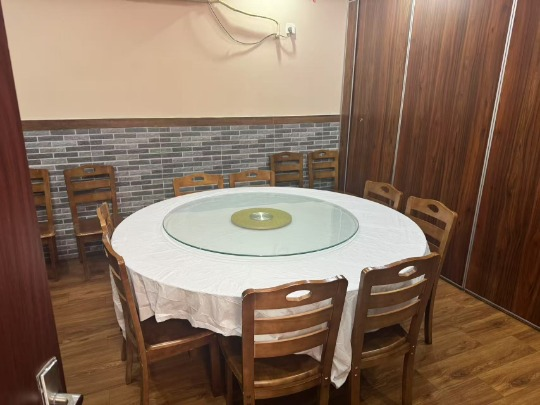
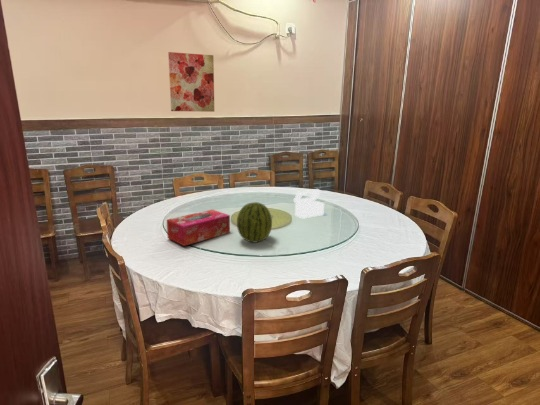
+ tissue box (199, 226)
+ box (309, 202)
+ fruit (254, 222)
+ wall art (192, 83)
